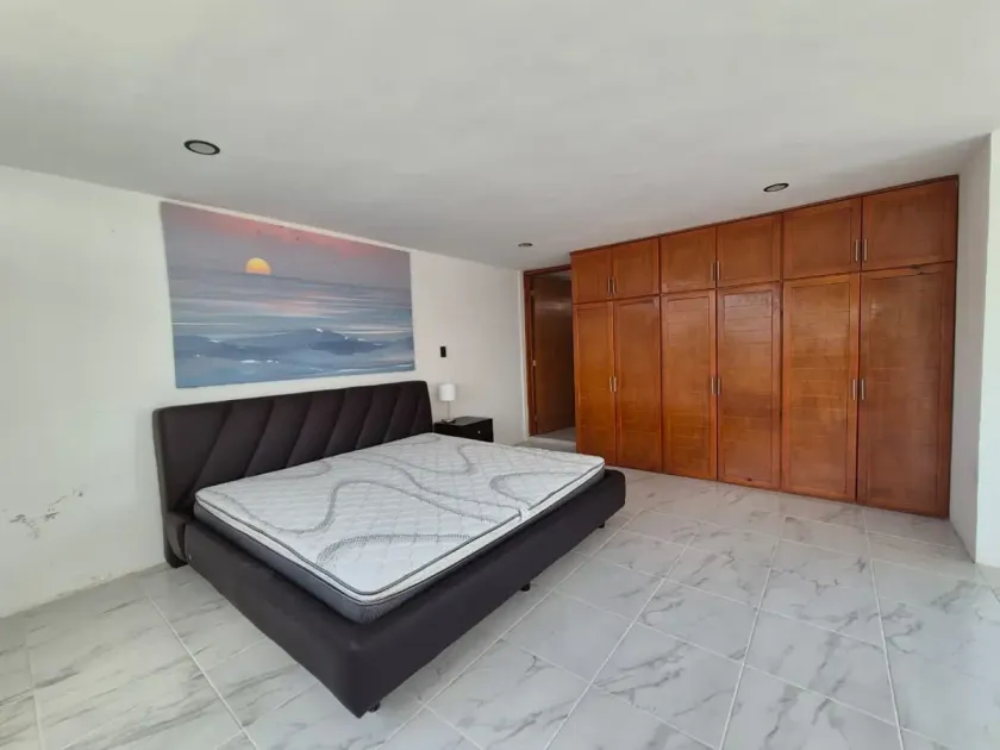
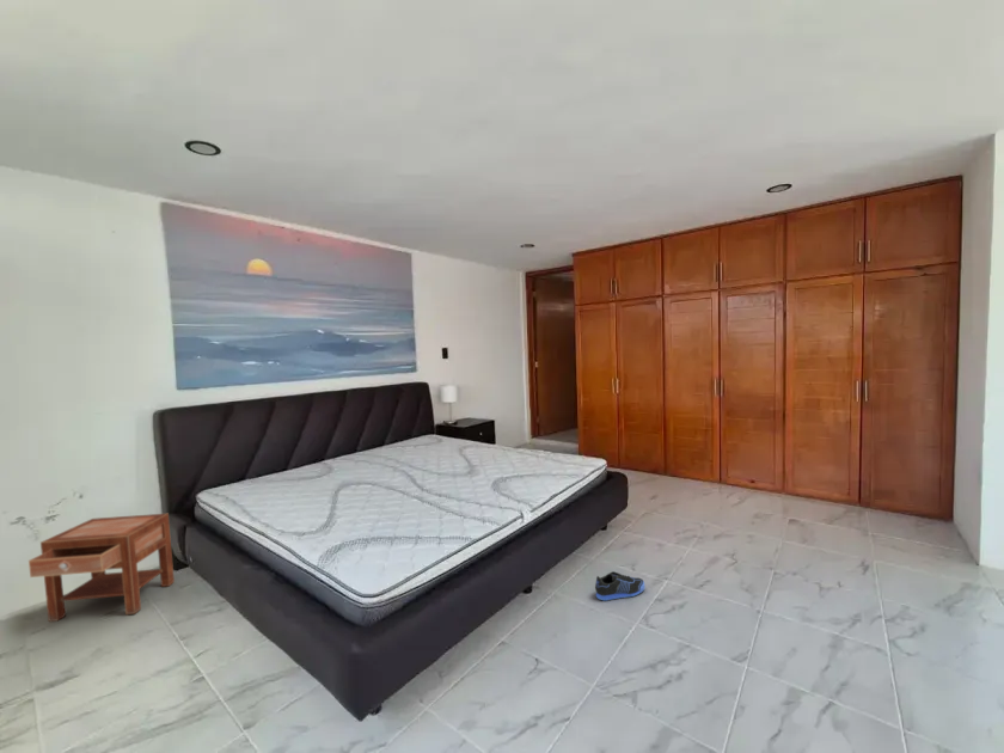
+ nightstand (106, 567)
+ sneaker (620, 582)
